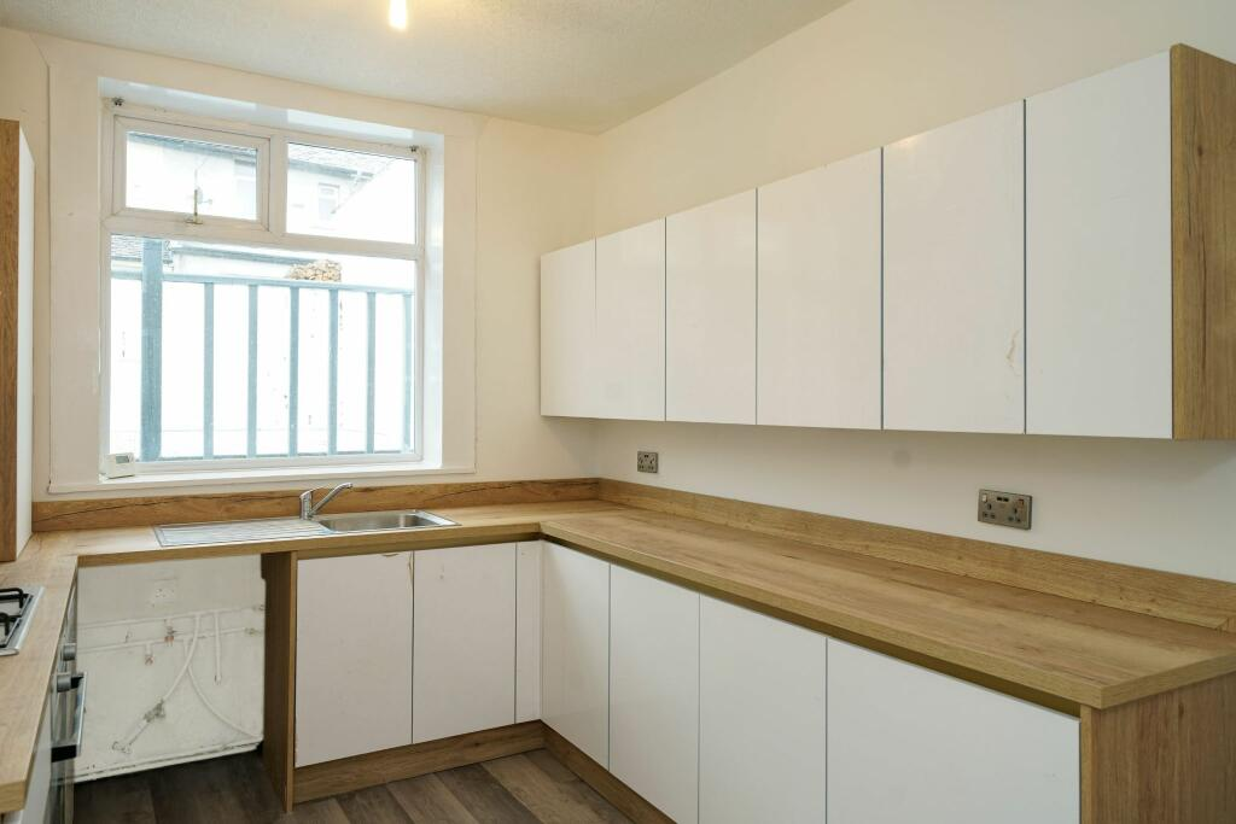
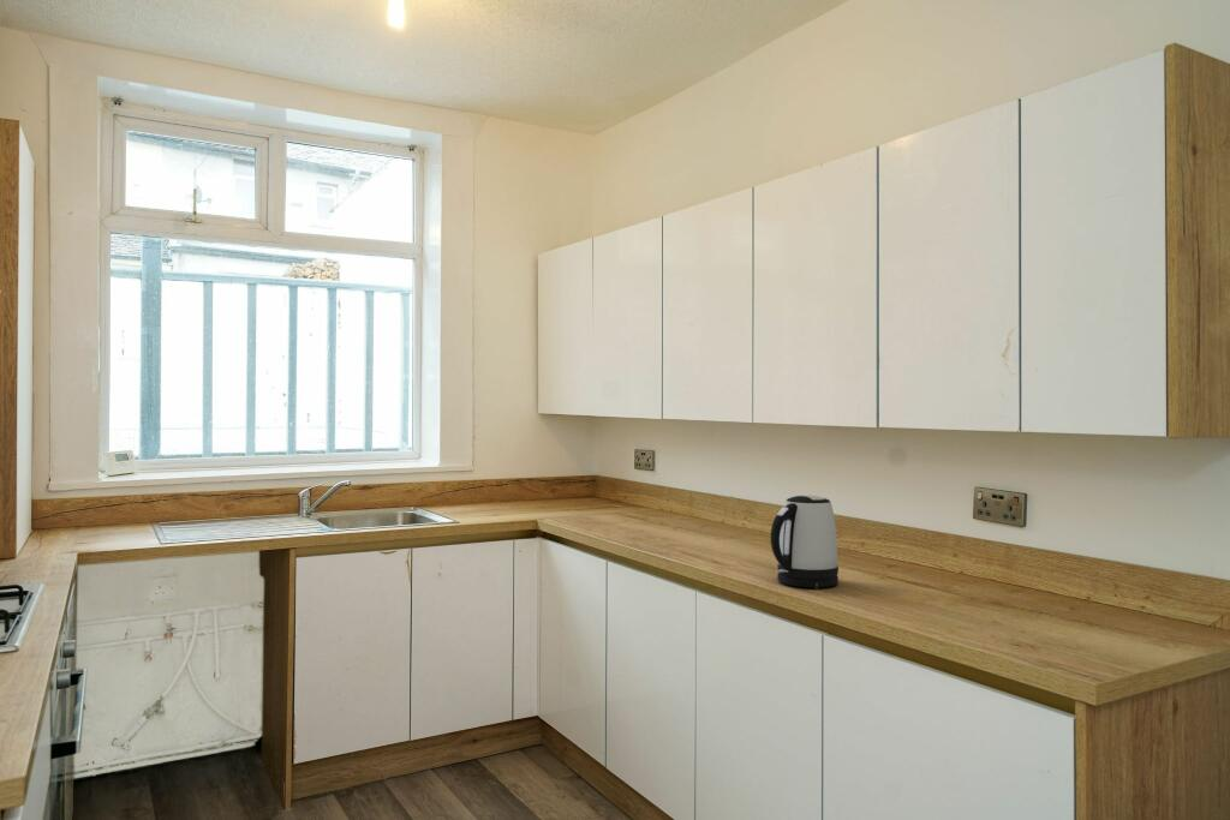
+ kettle (801, 539)
